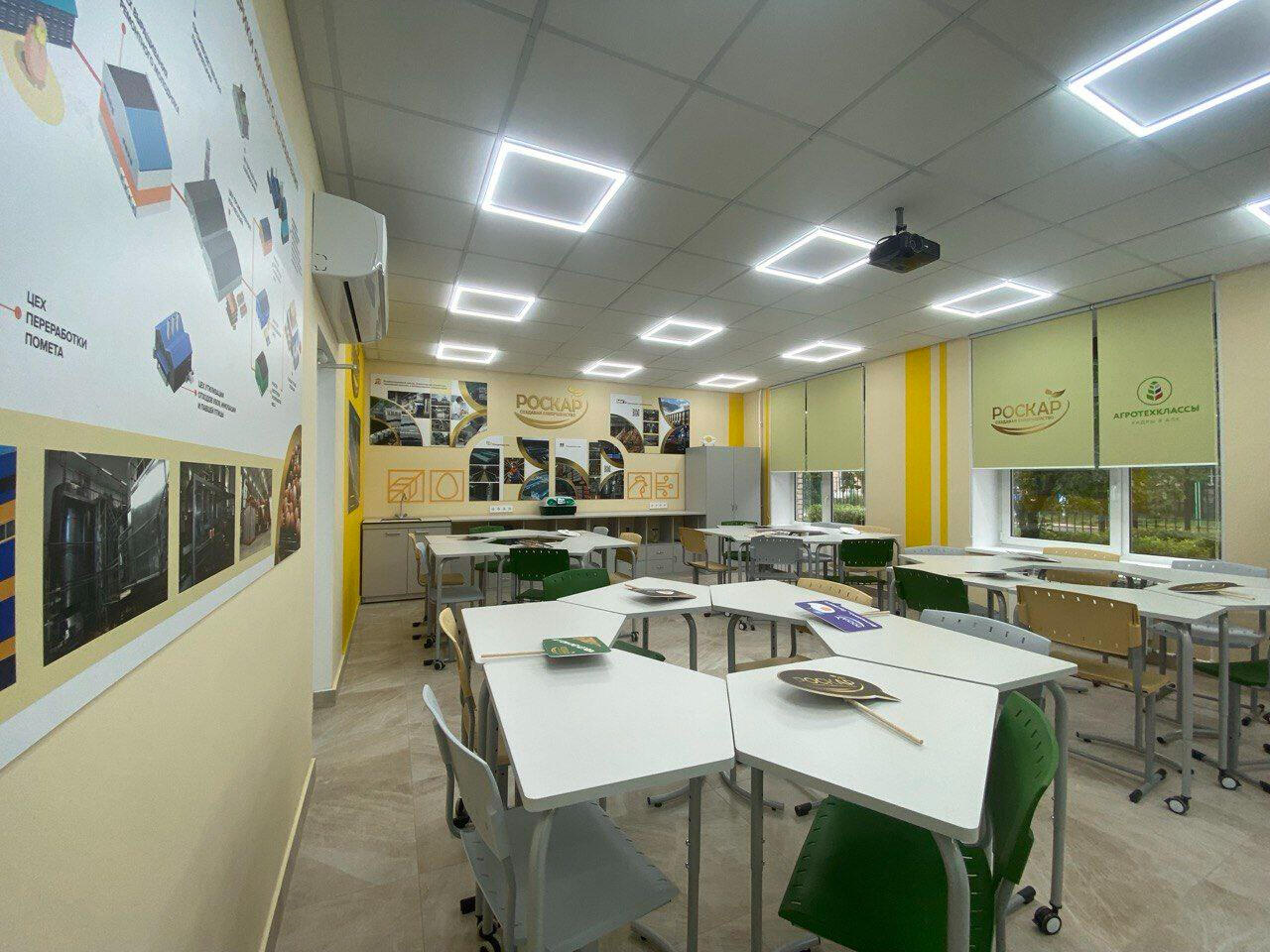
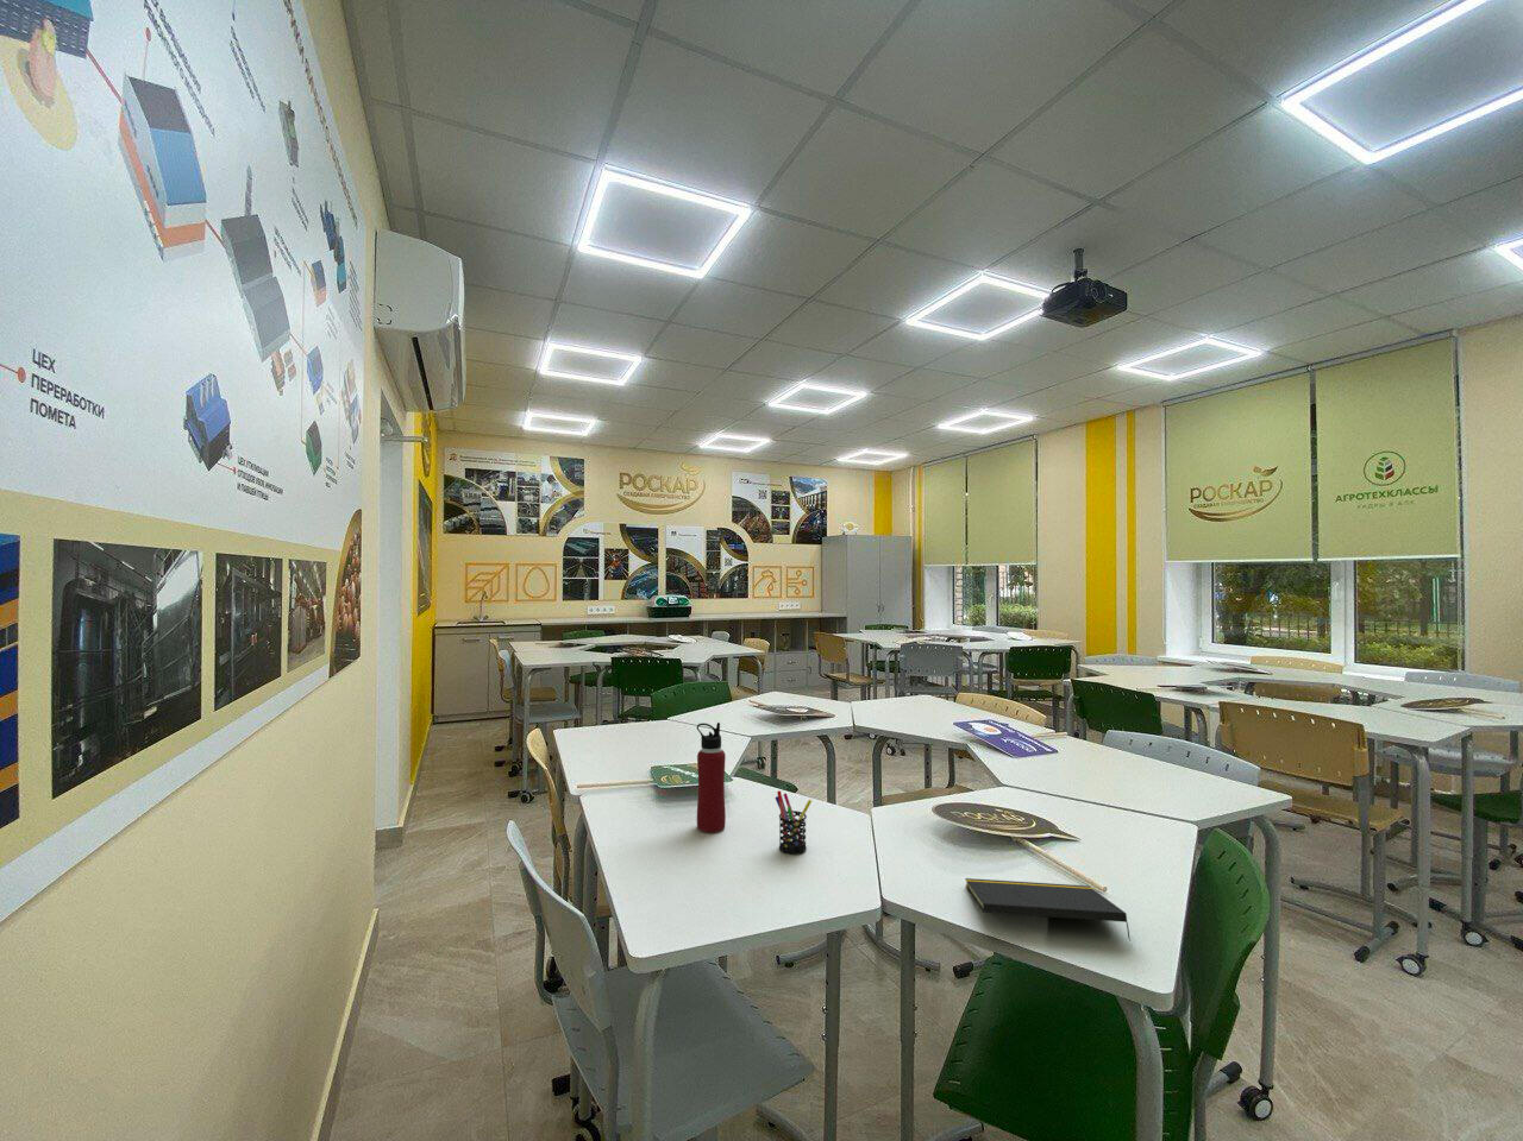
+ water bottle (710, 775)
+ pen holder (790, 820)
+ notepad (1039, 898)
